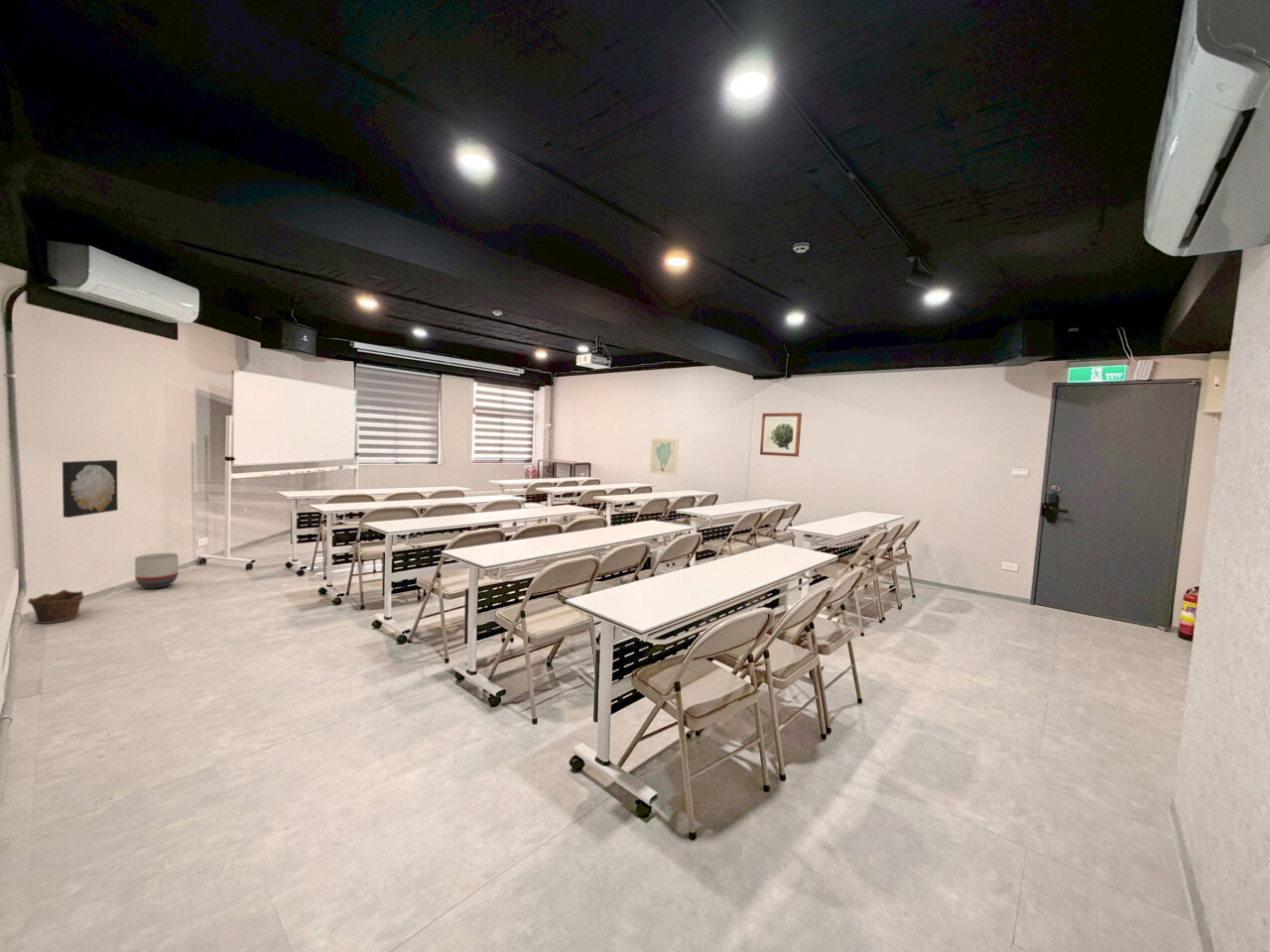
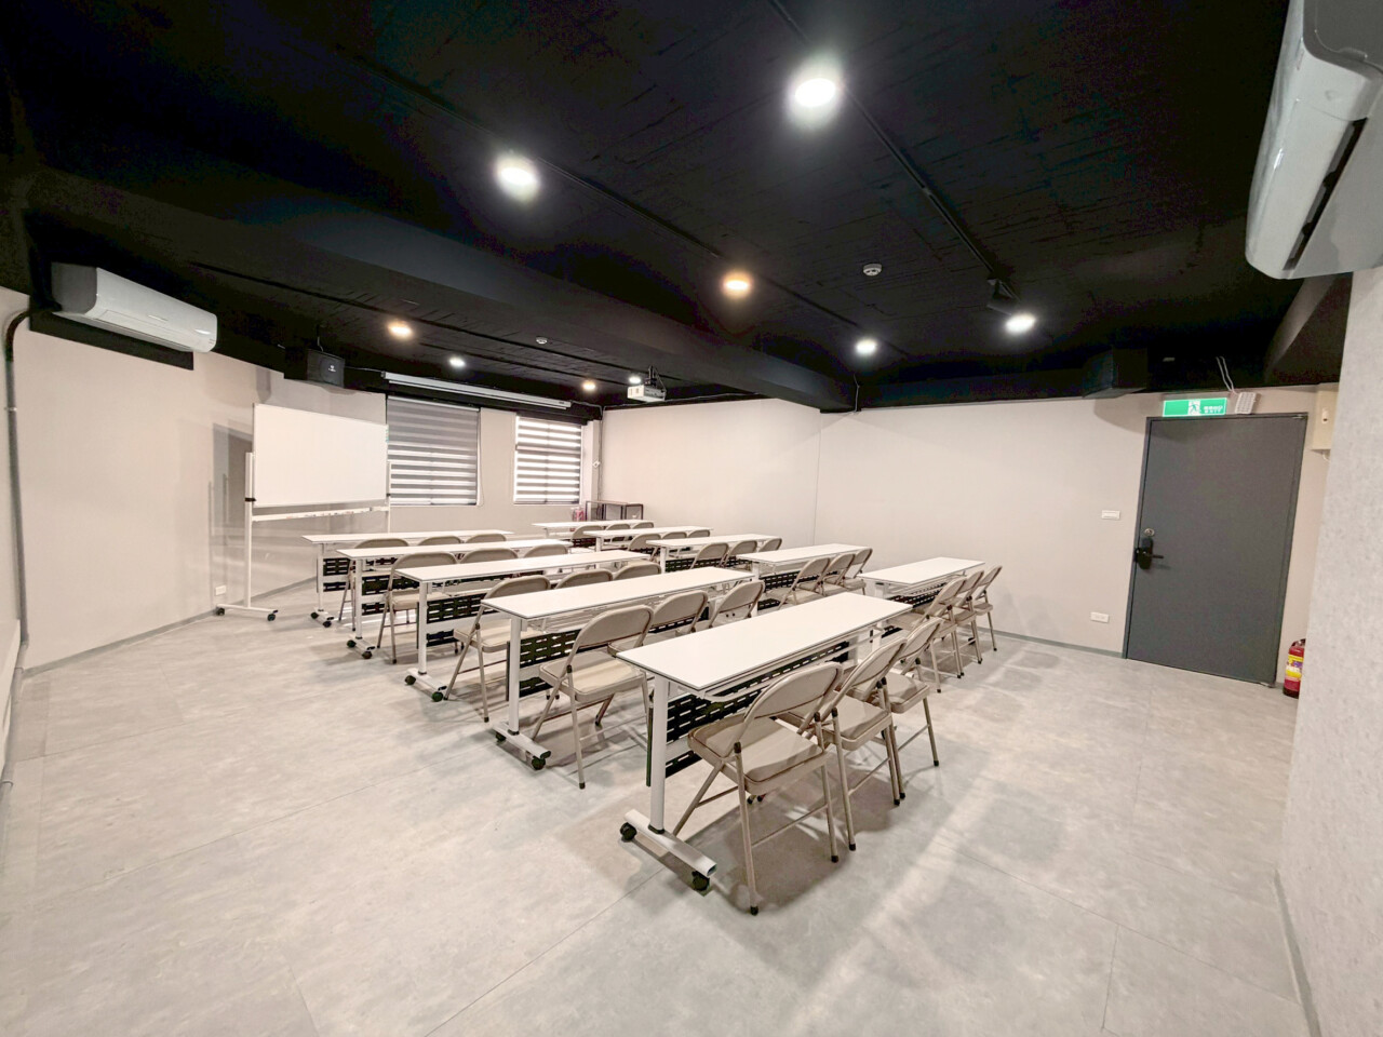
- wall art (780, 434)
- wall art (90, 487)
- clay pot (58, 602)
- wall art (664, 456)
- planter (157, 571)
